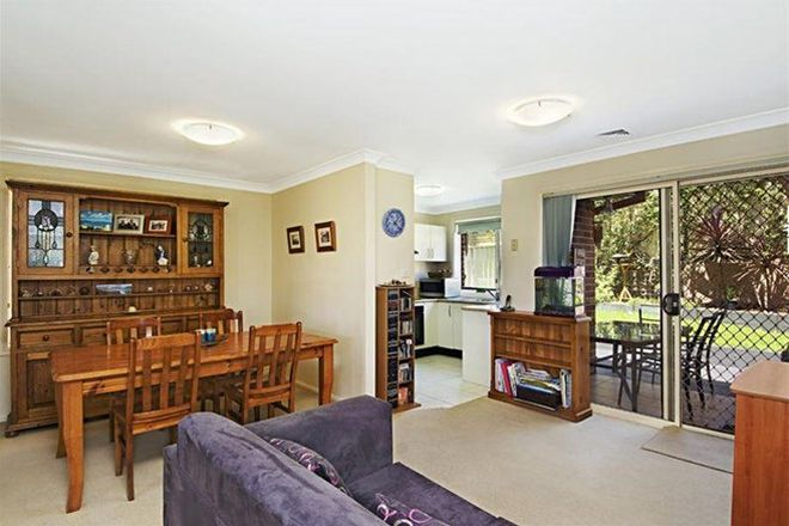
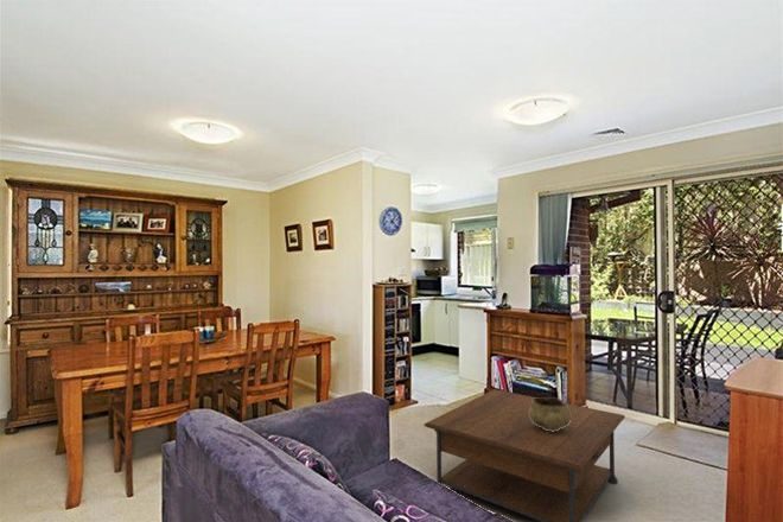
+ coffee table (527, 451)
+ decorative bowl (549, 414)
